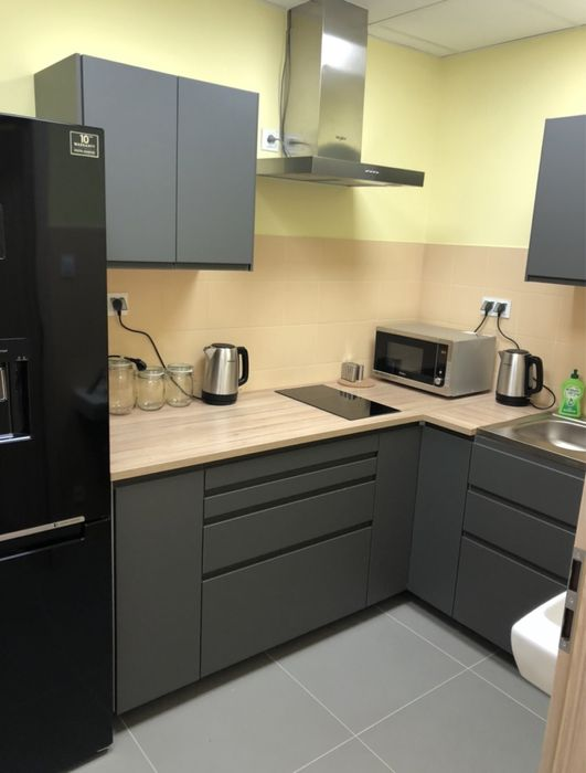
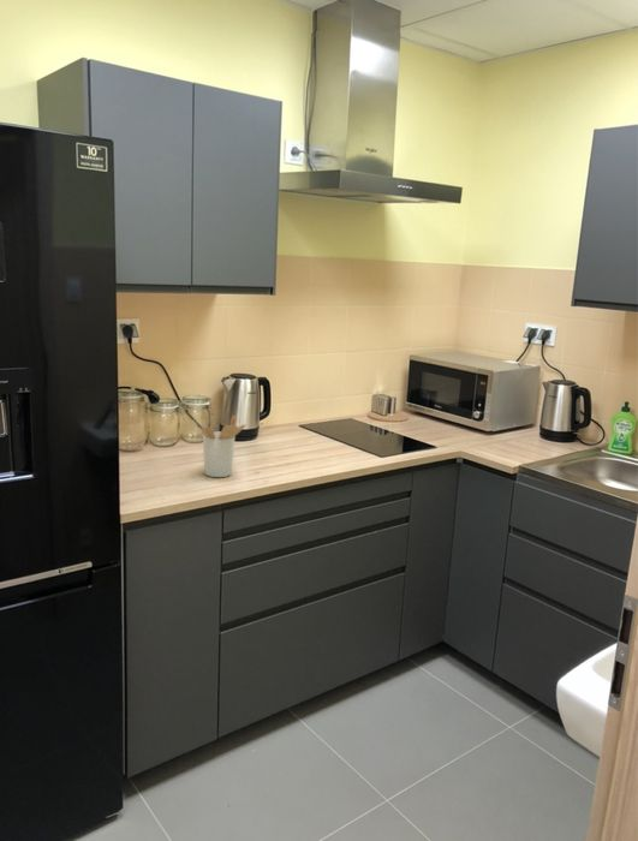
+ utensil holder (223, 447)
